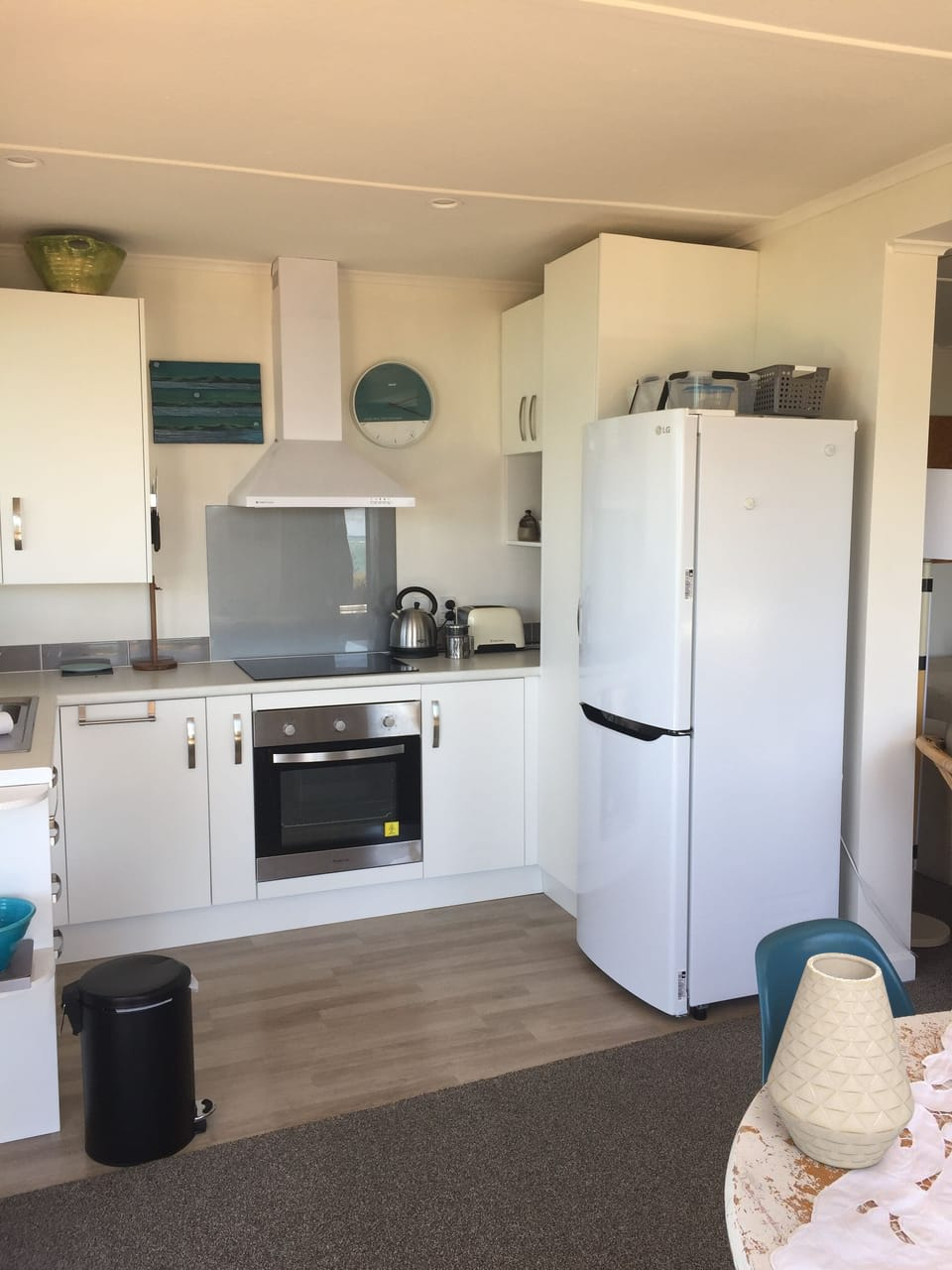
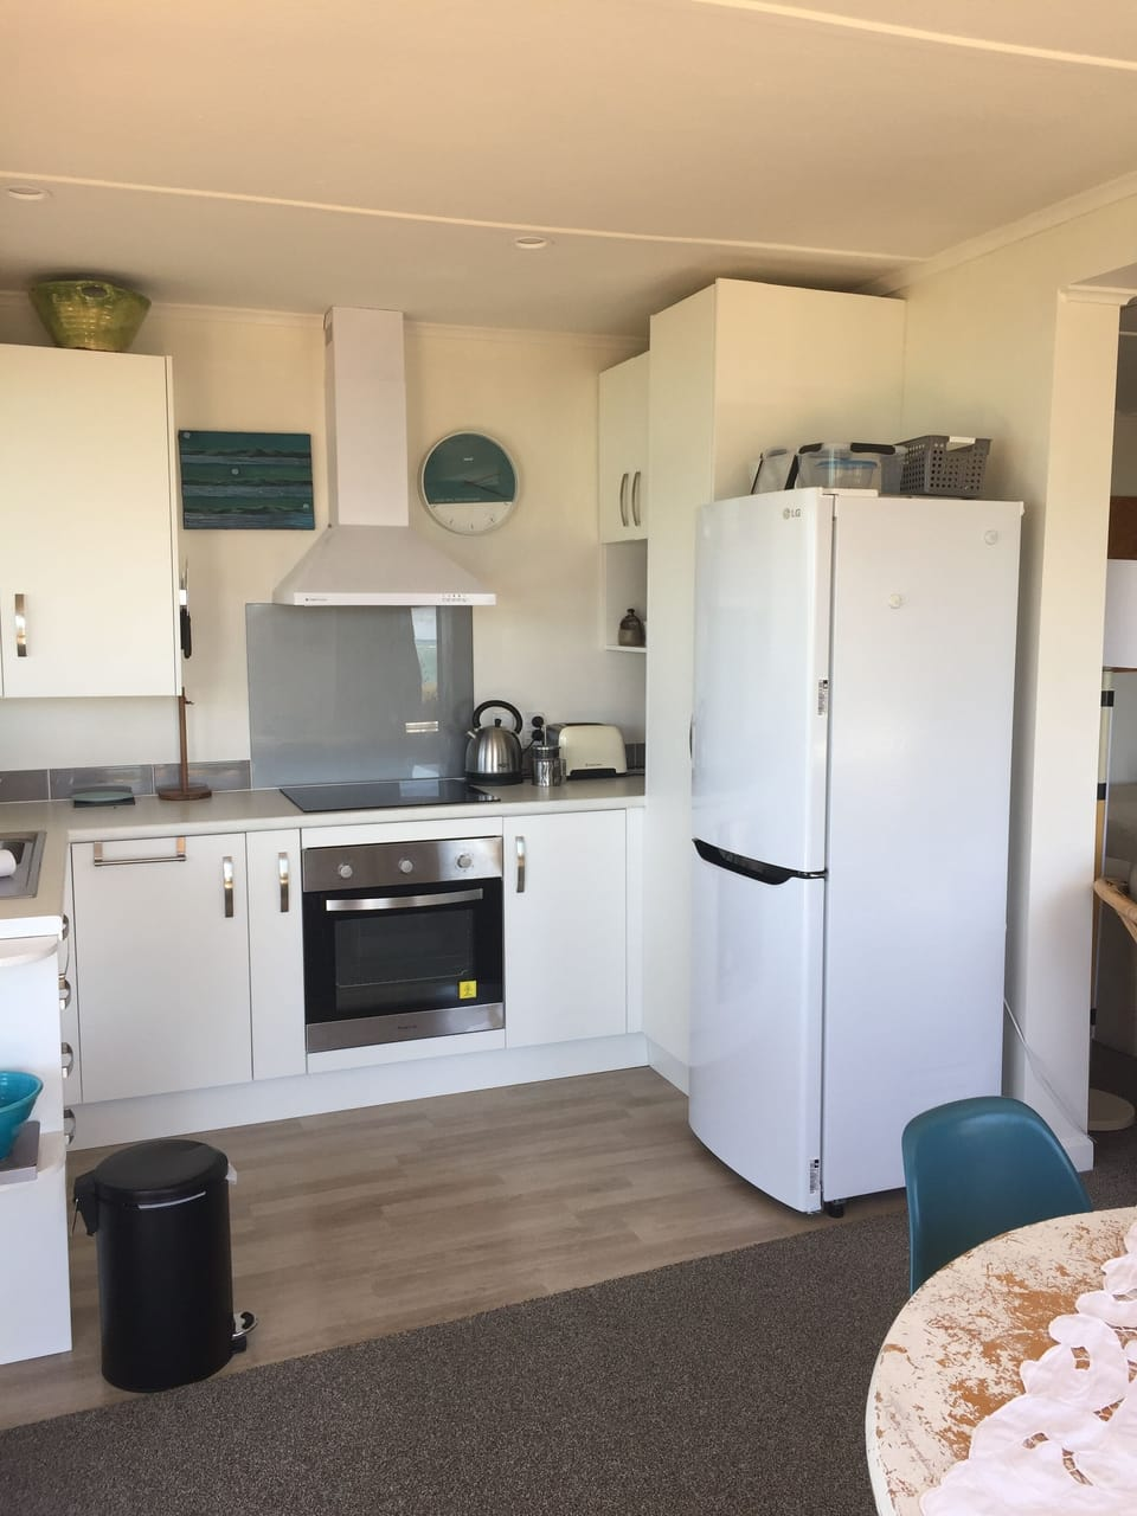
- vase (840, 1056)
